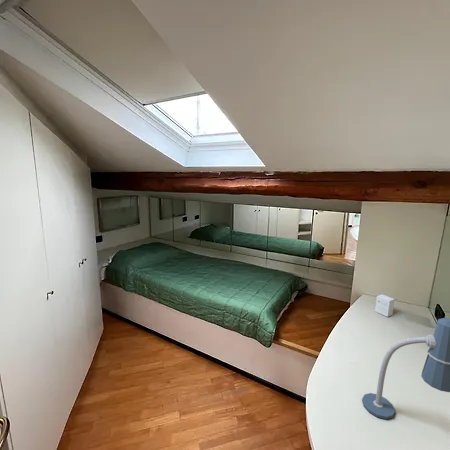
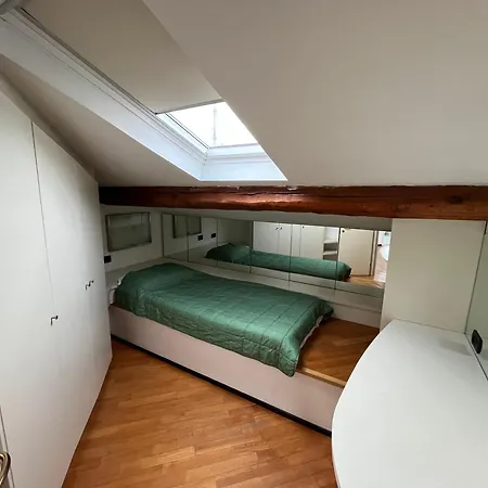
- desk lamp (422, 371)
- small box (384, 305)
